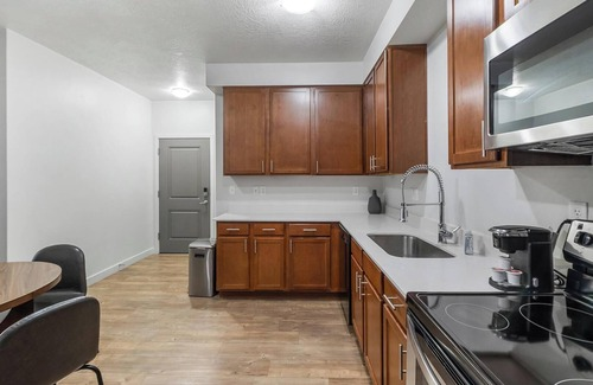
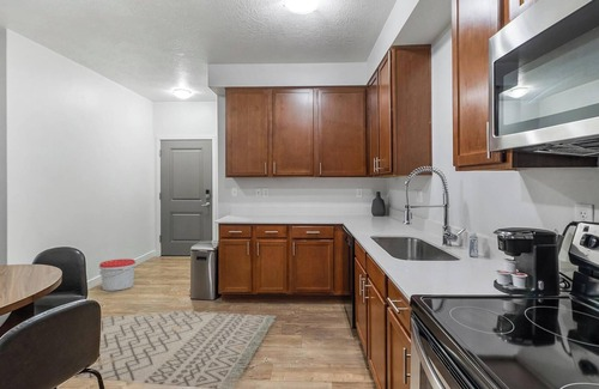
+ bucket (117, 274)
+ rug (140, 336)
